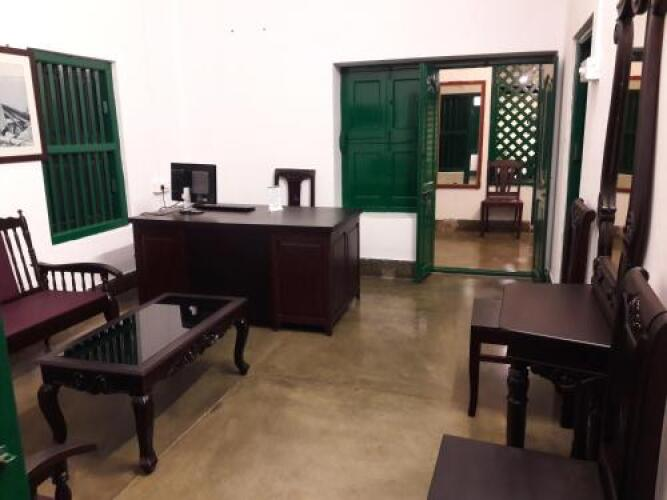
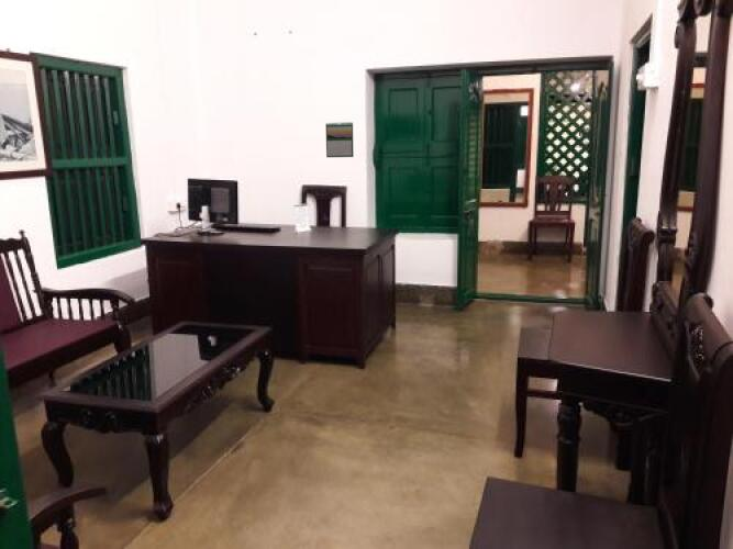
+ calendar (338, 139)
